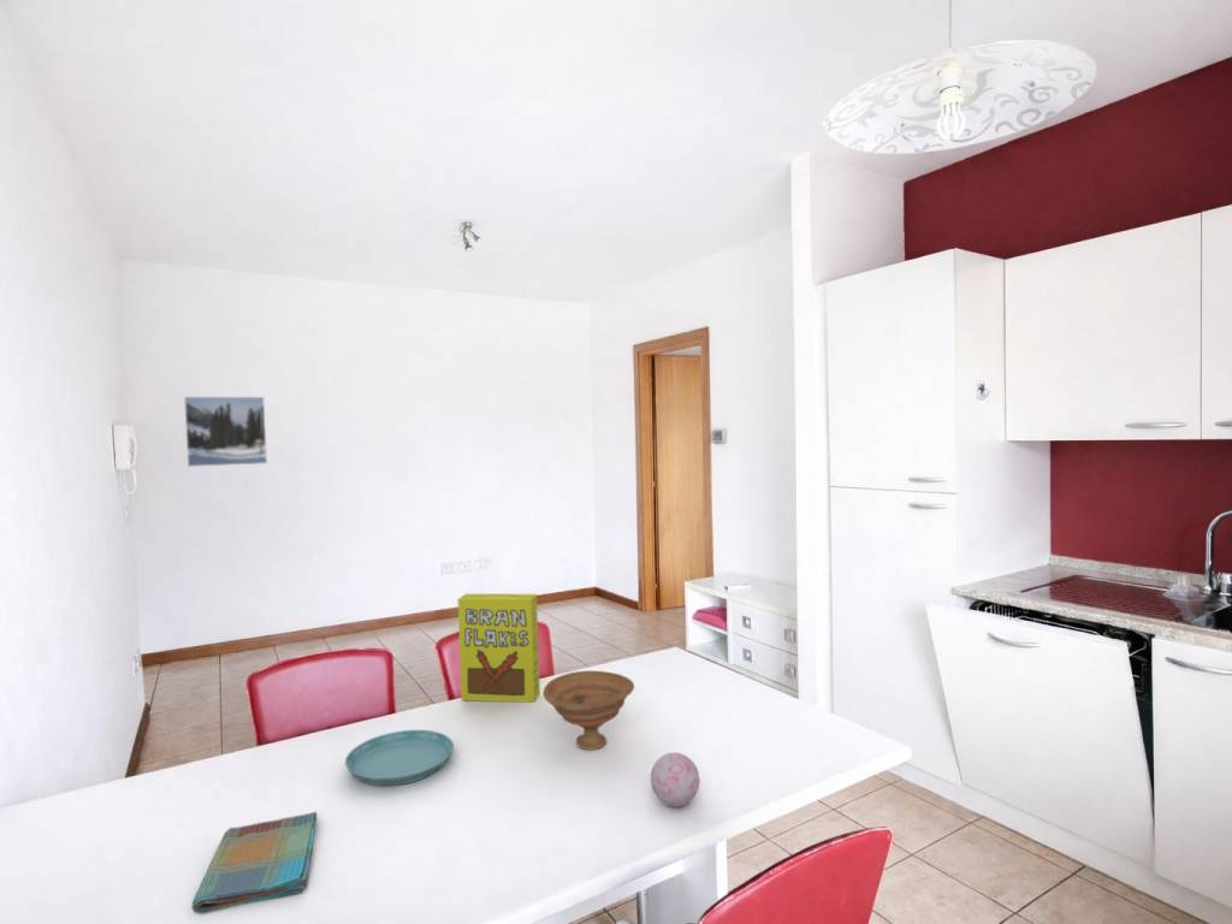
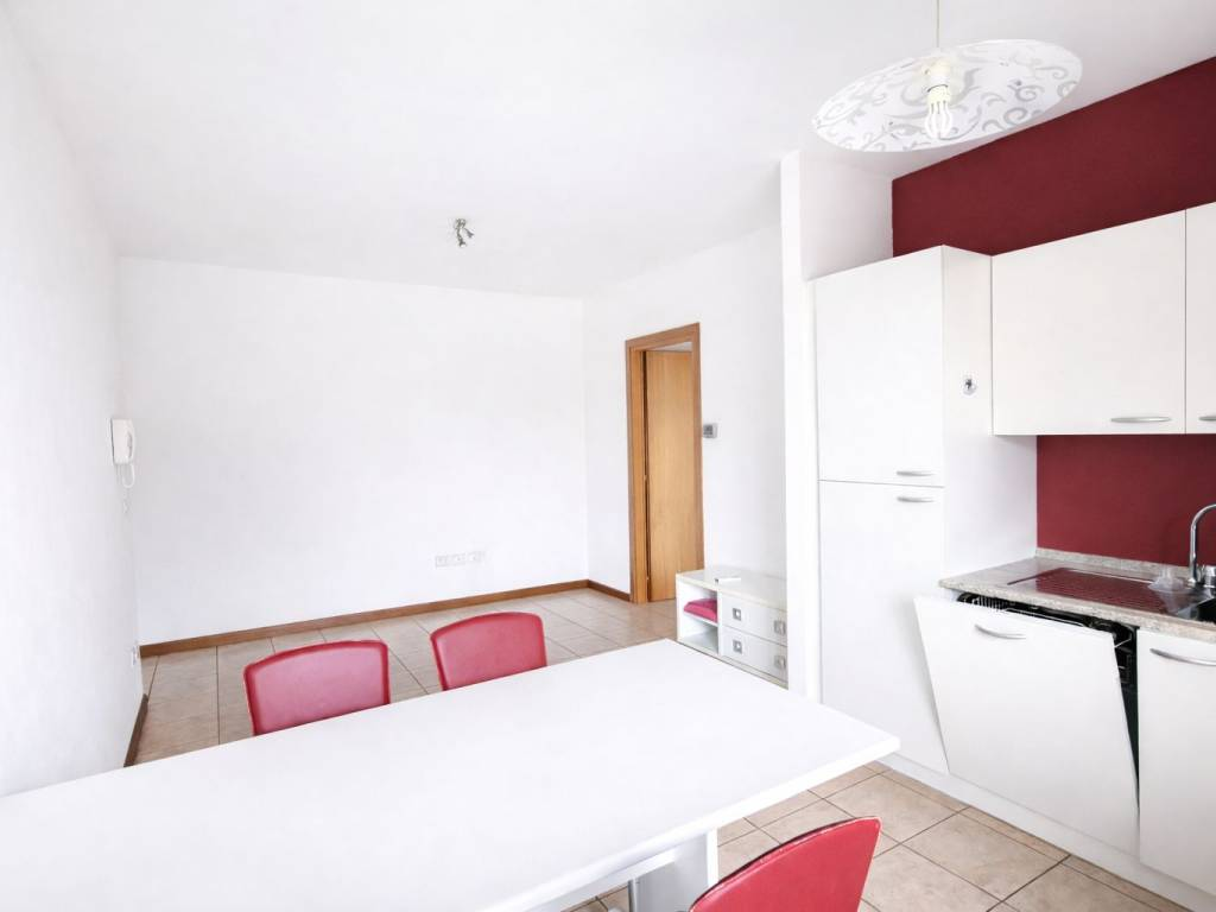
- bowl (588, 713)
- dish towel (261, 857)
- cereal box (499, 646)
- decorative ball (674, 778)
- saucer (401, 758)
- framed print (226, 431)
